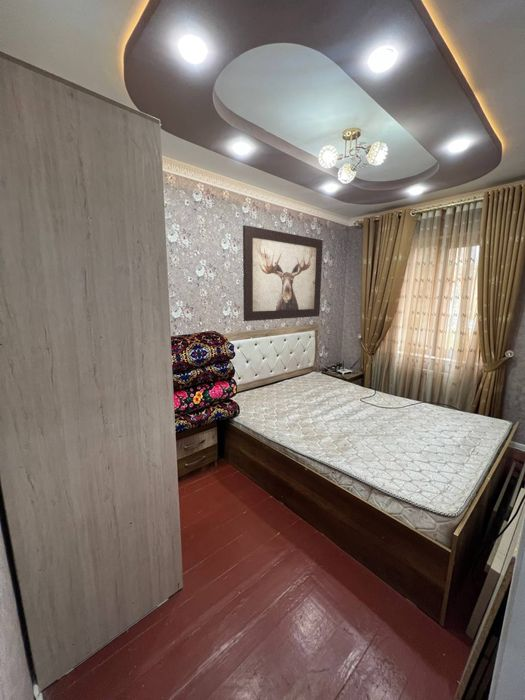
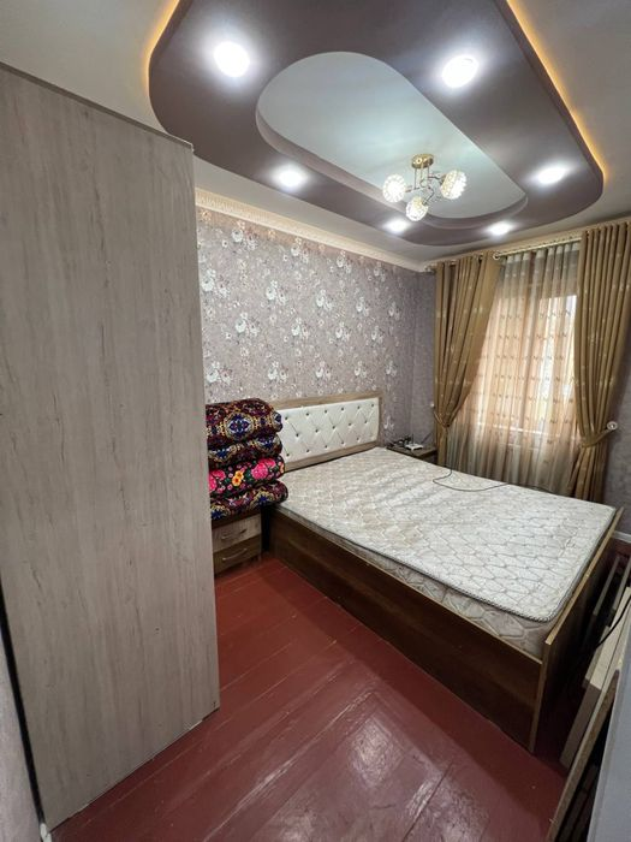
- wall art (286, 277)
